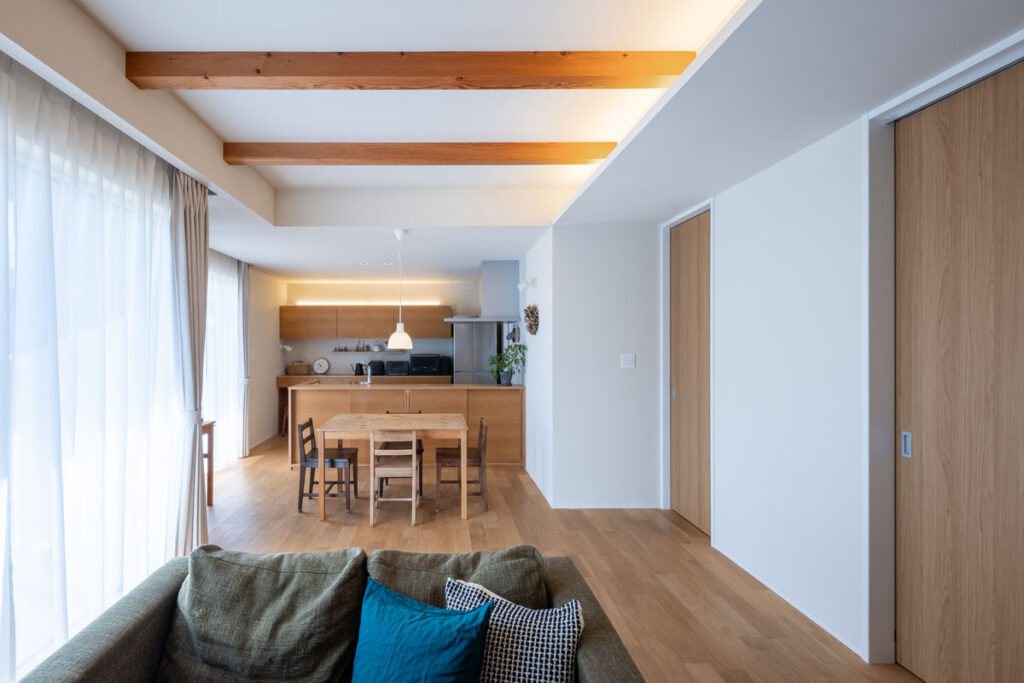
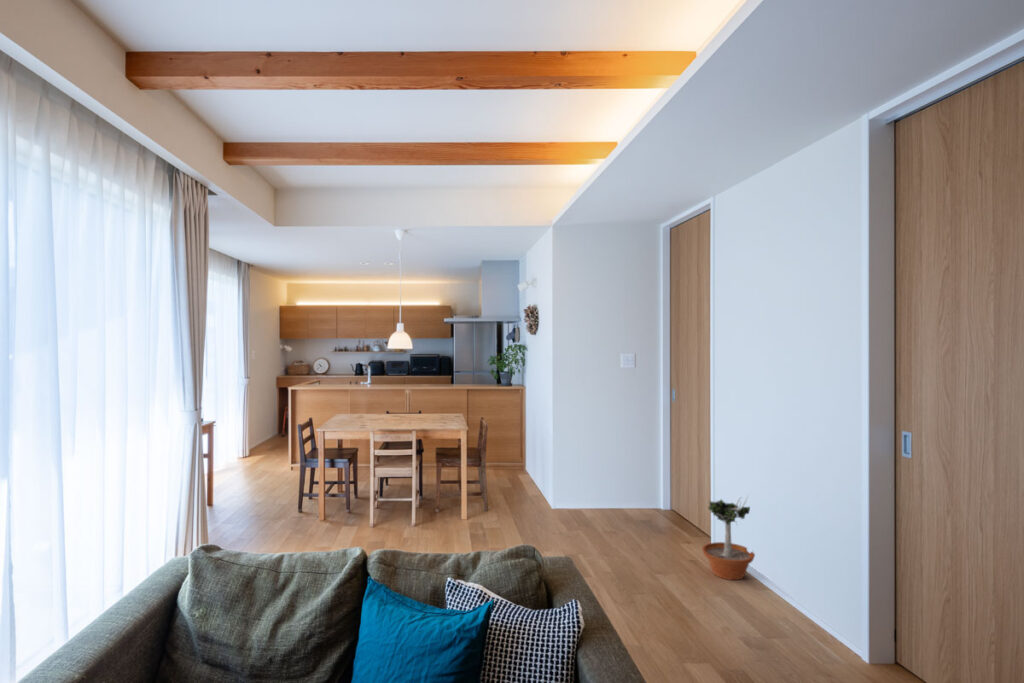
+ potted tree (727, 533)
